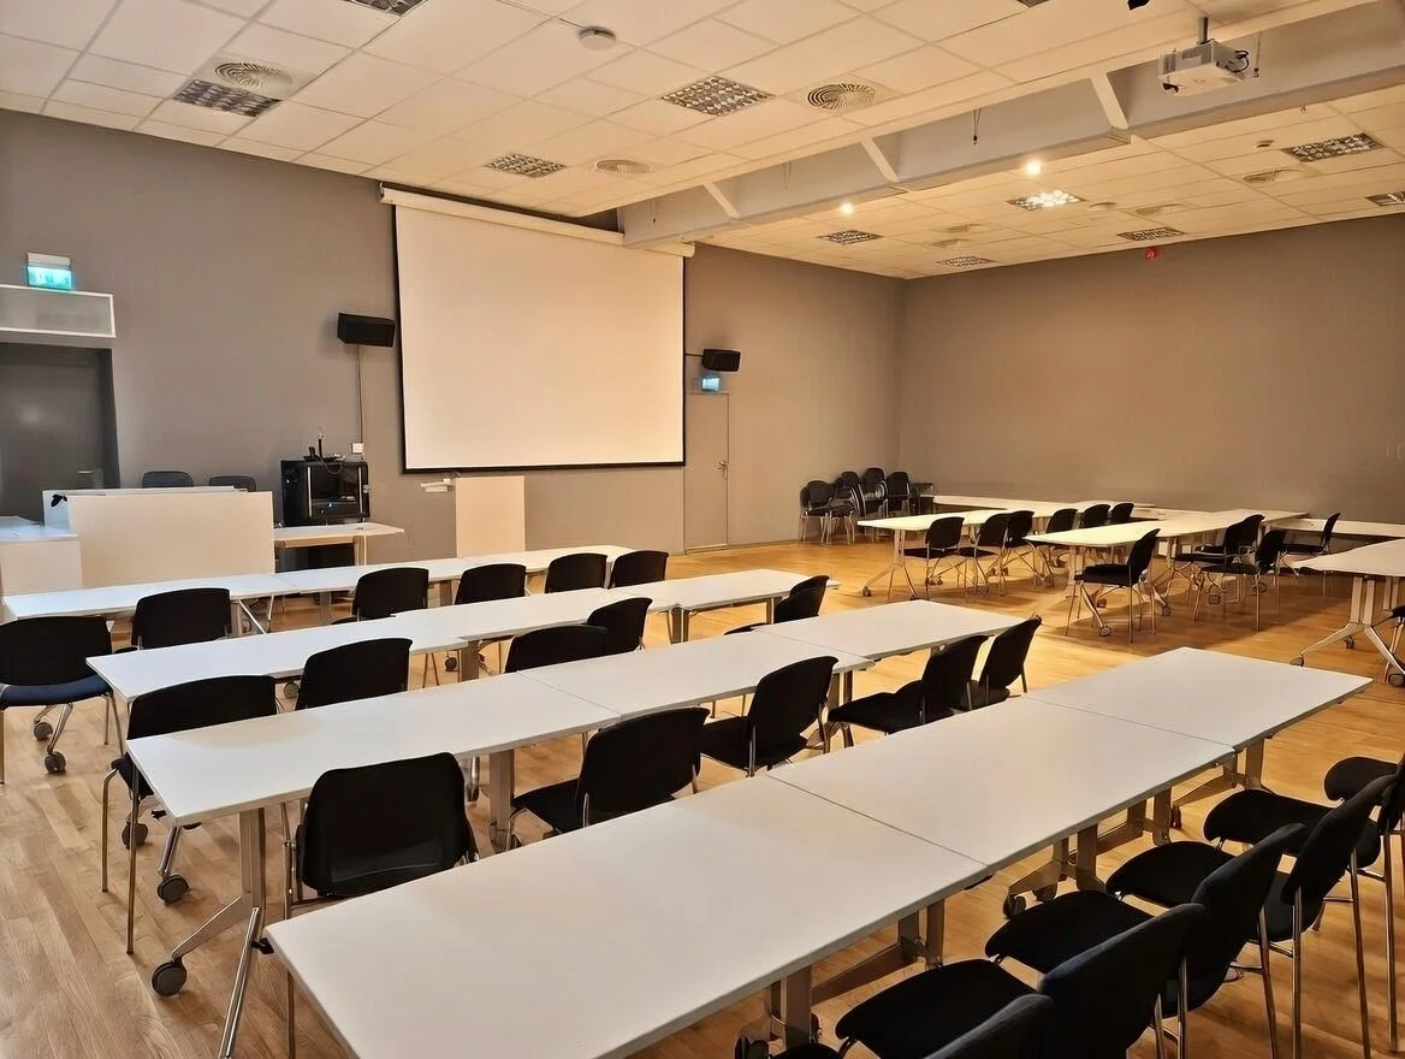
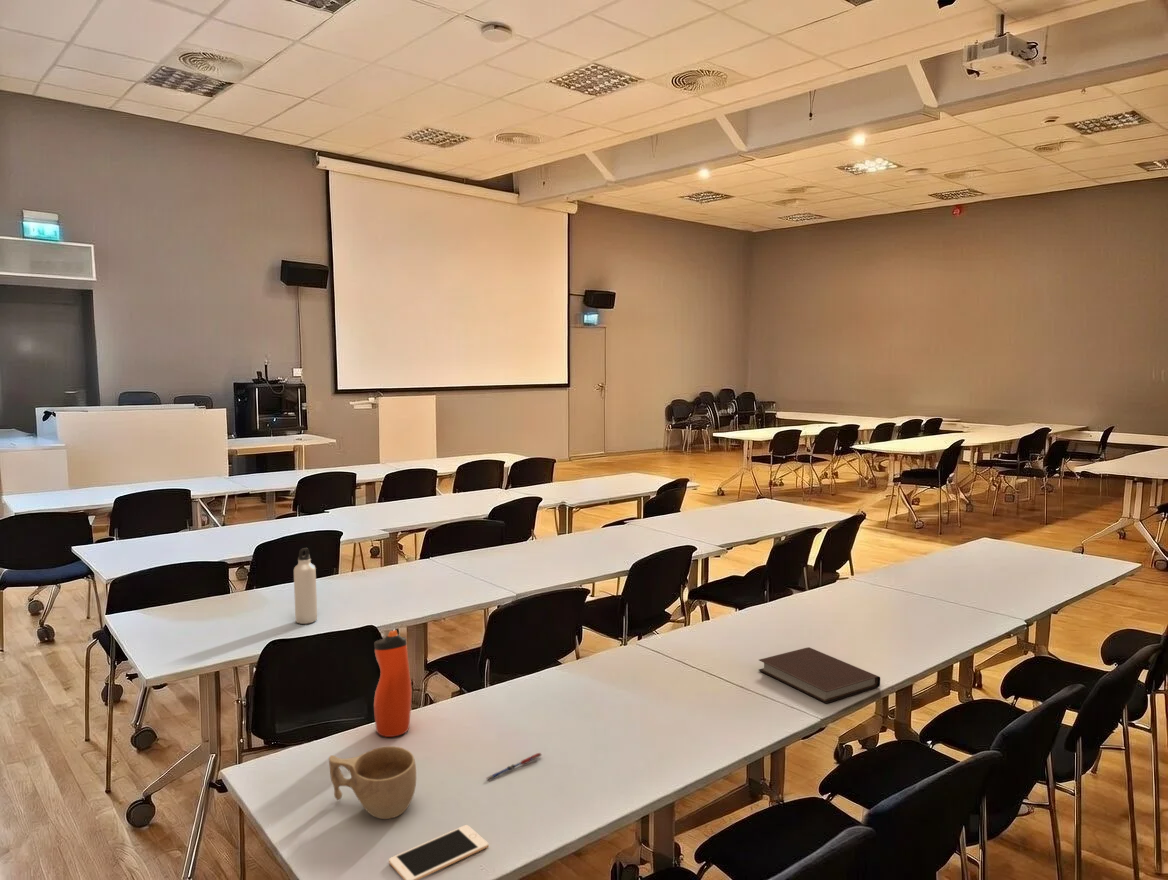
+ water bottle (392, 680)
+ cup (372, 782)
+ cell phone (439, 852)
+ notebook (817, 672)
+ pen (514, 765)
+ water bottle (305, 584)
